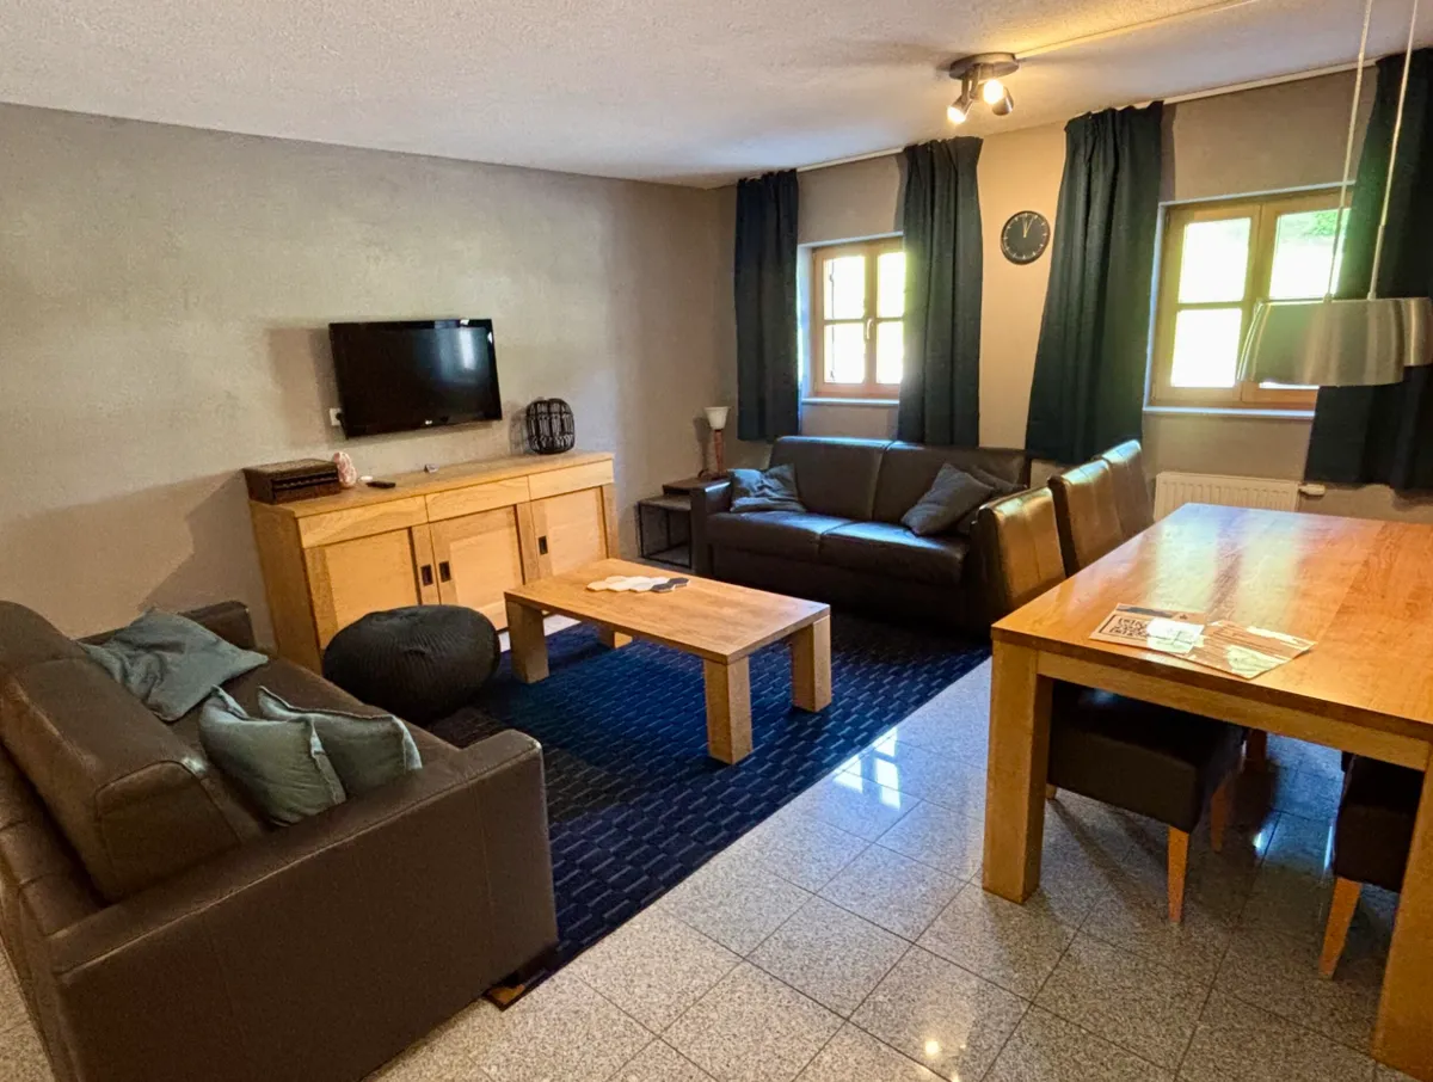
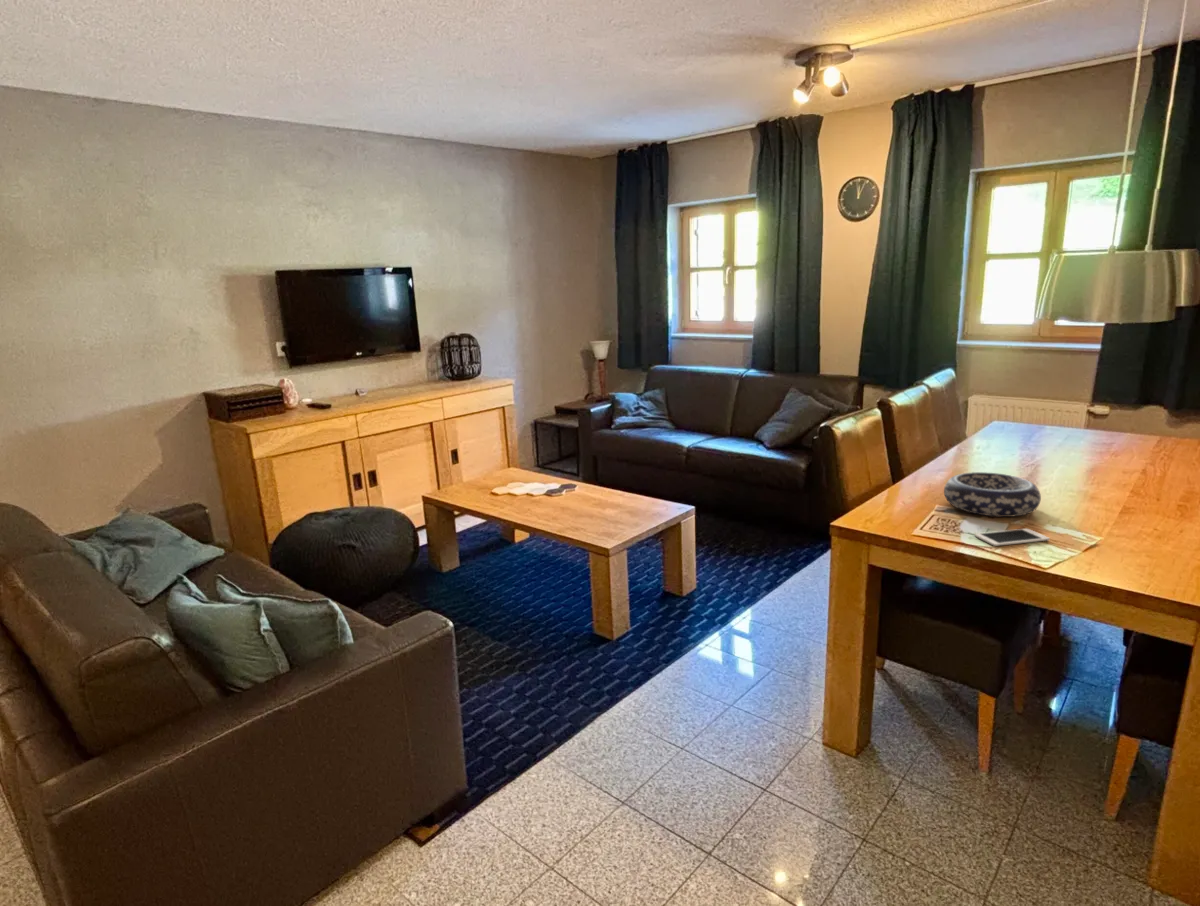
+ cell phone (1011, 537)
+ decorative bowl (990, 494)
